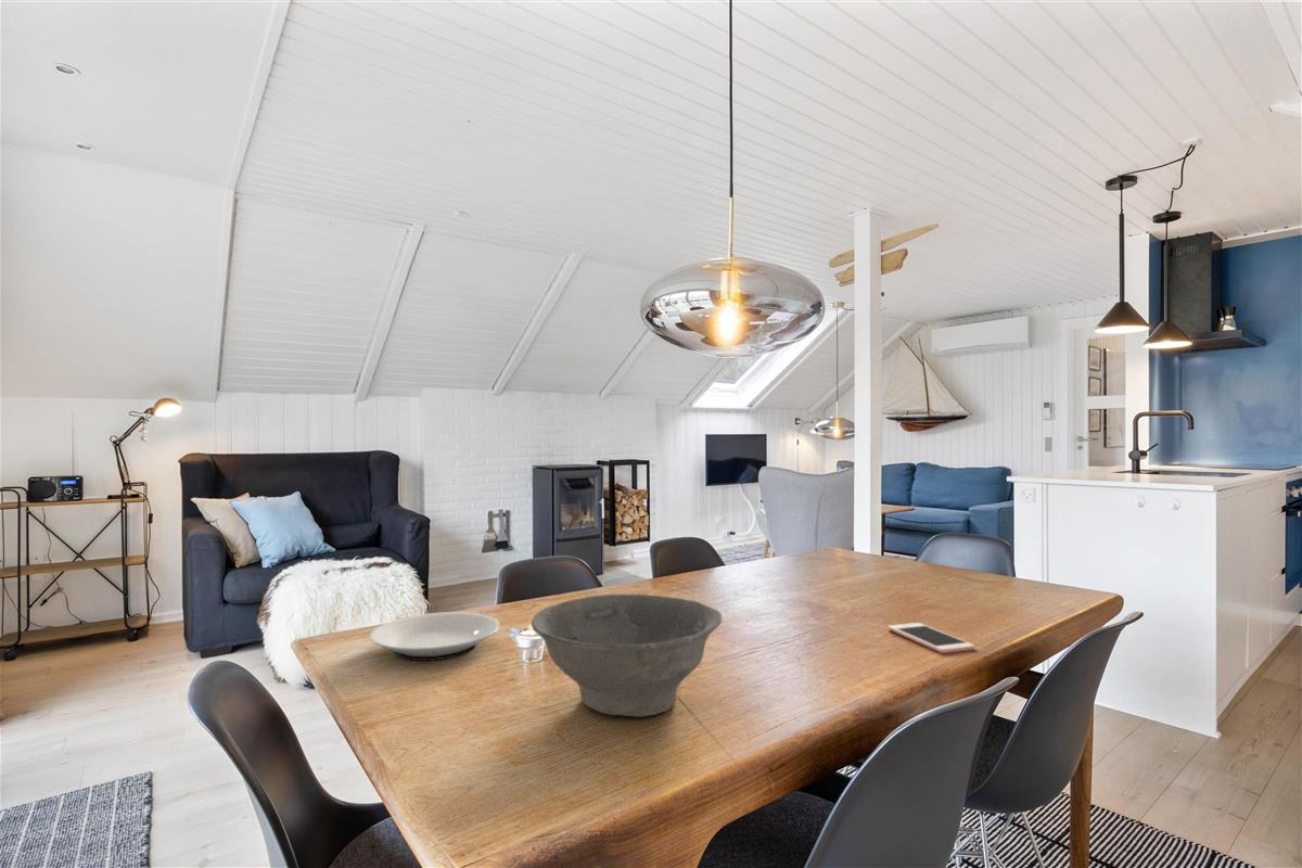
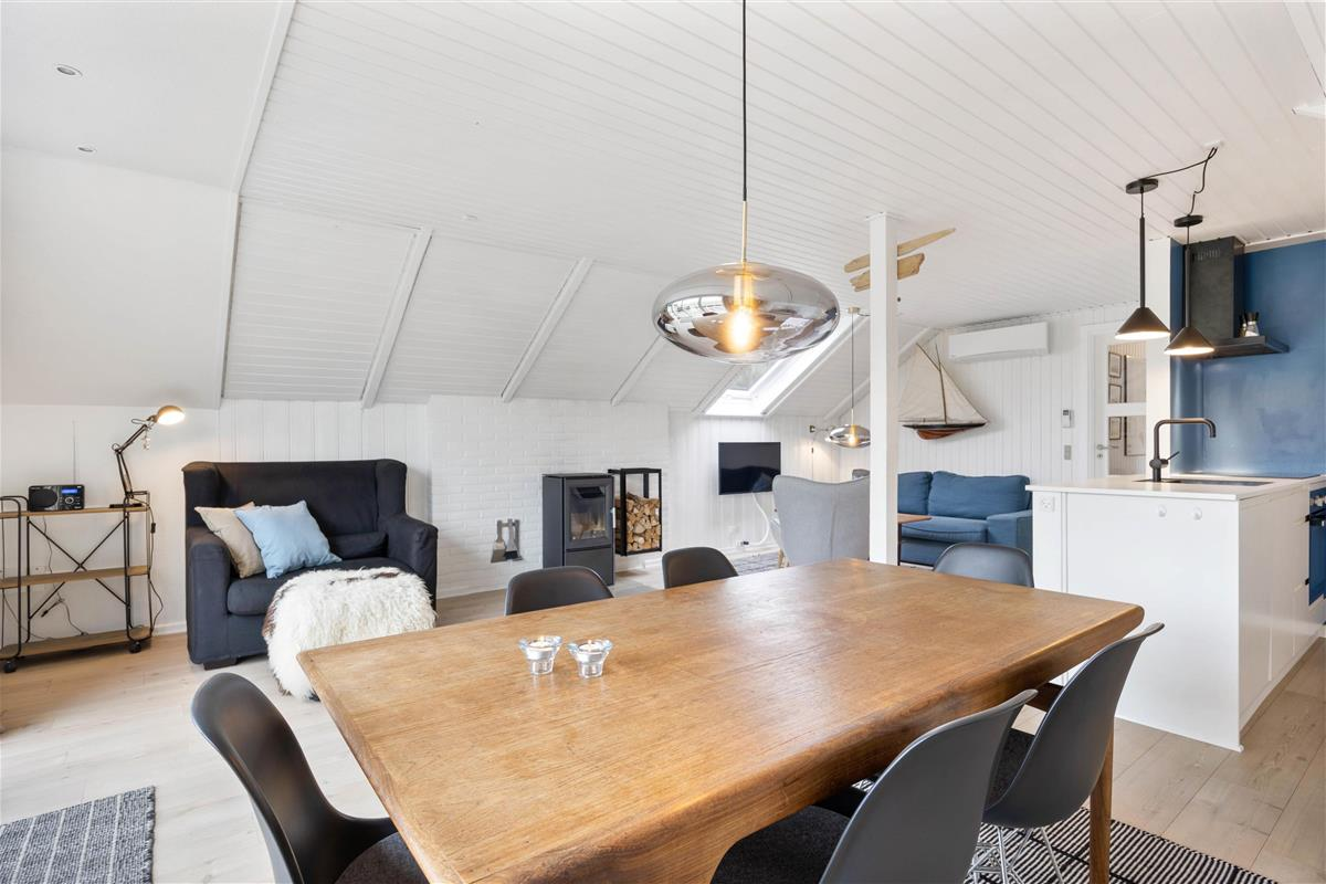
- bowl (627, 658)
- cell phone (929, 637)
- plate (436, 638)
